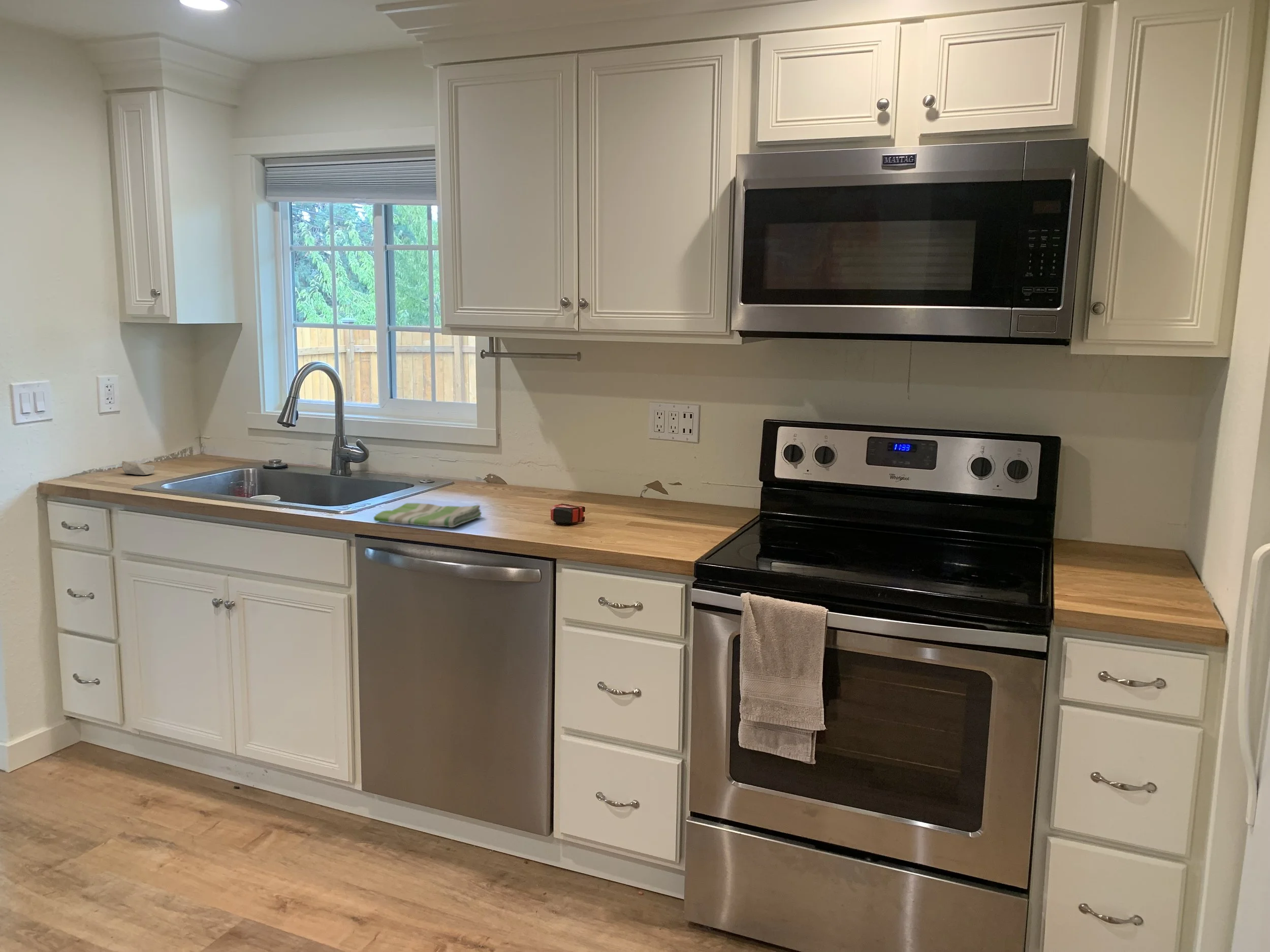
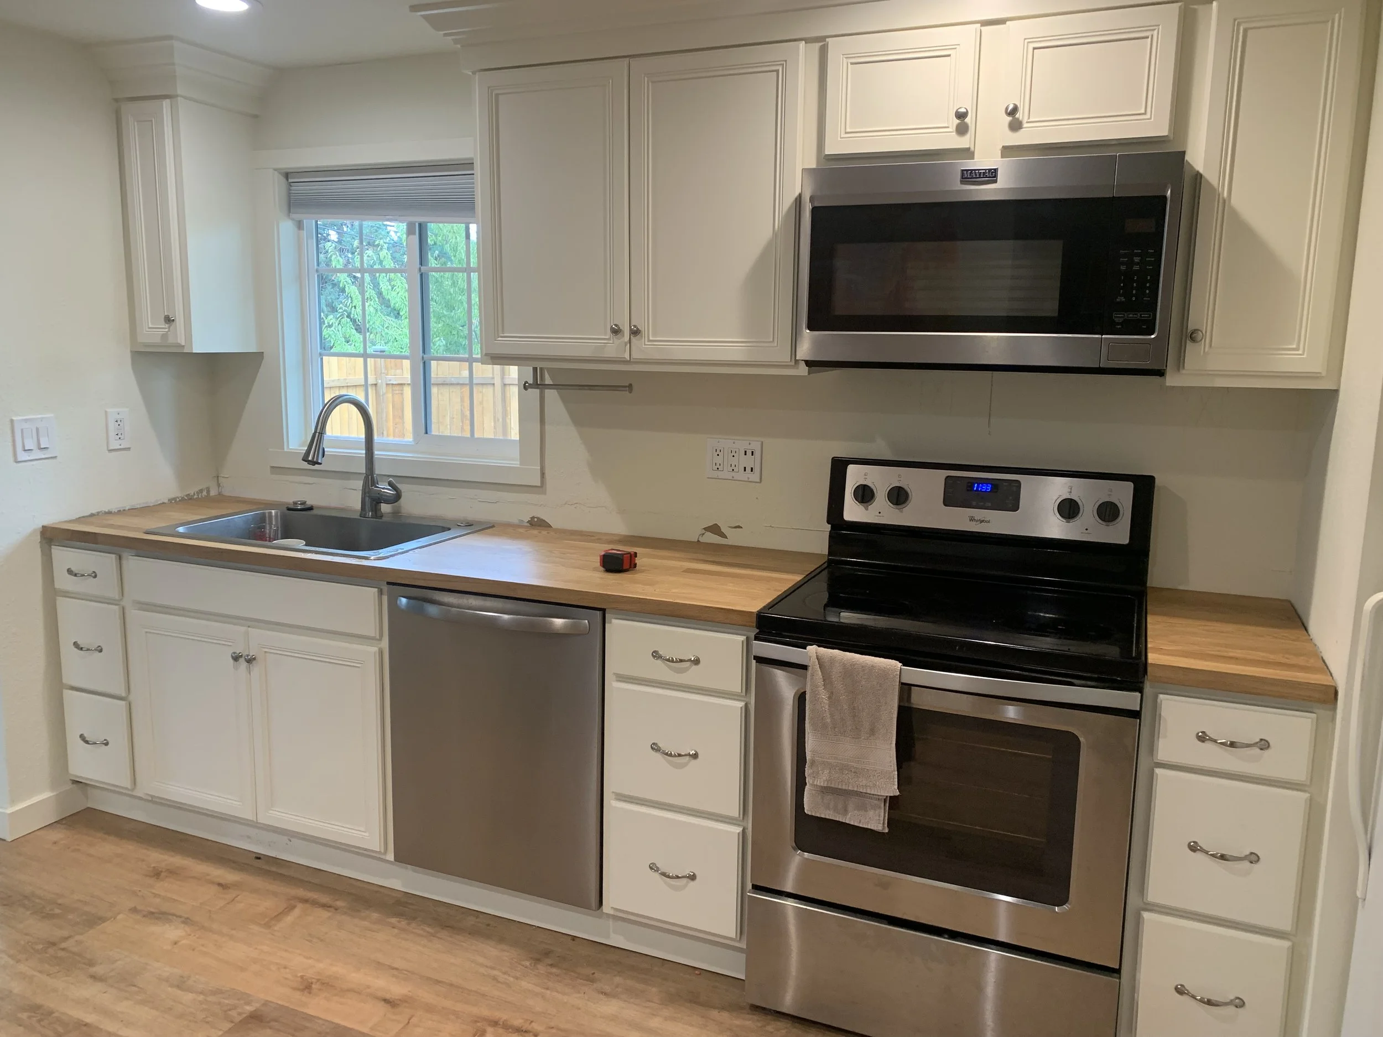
- soap bar (138, 467)
- dish towel (429, 513)
